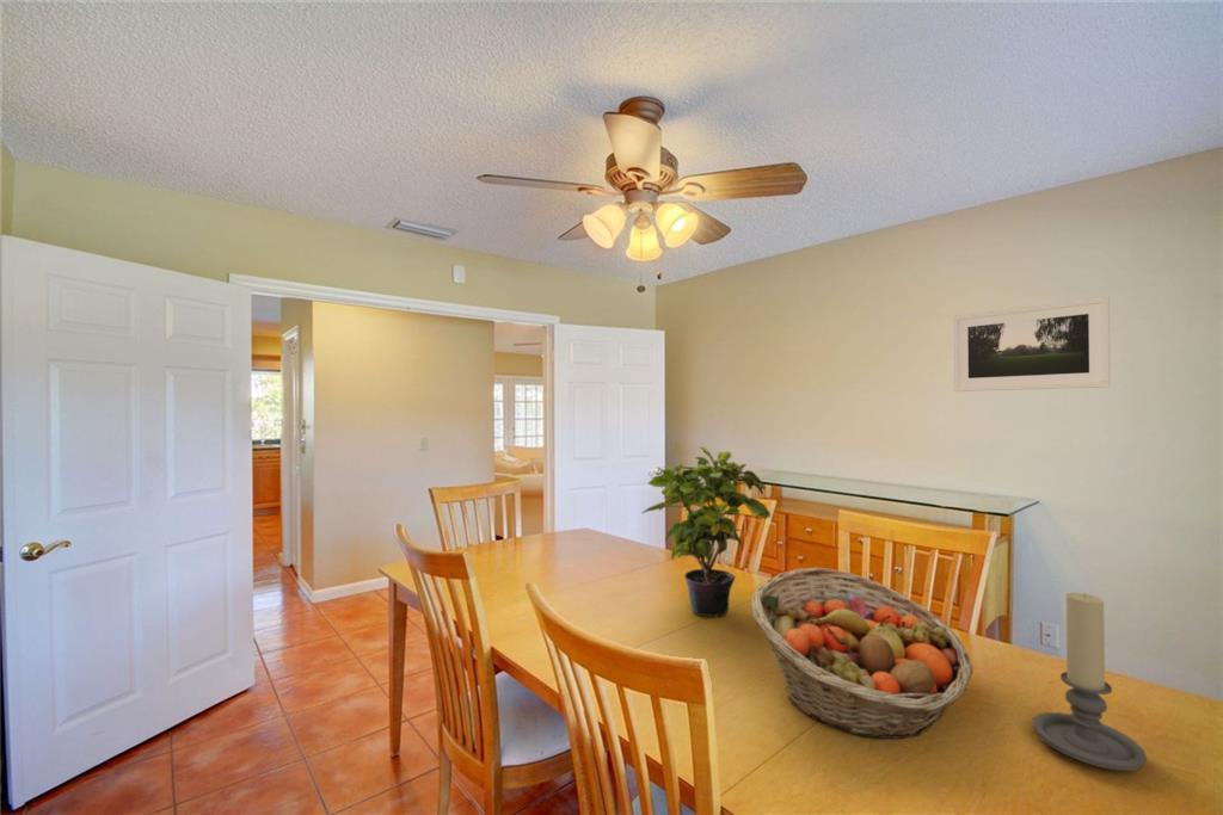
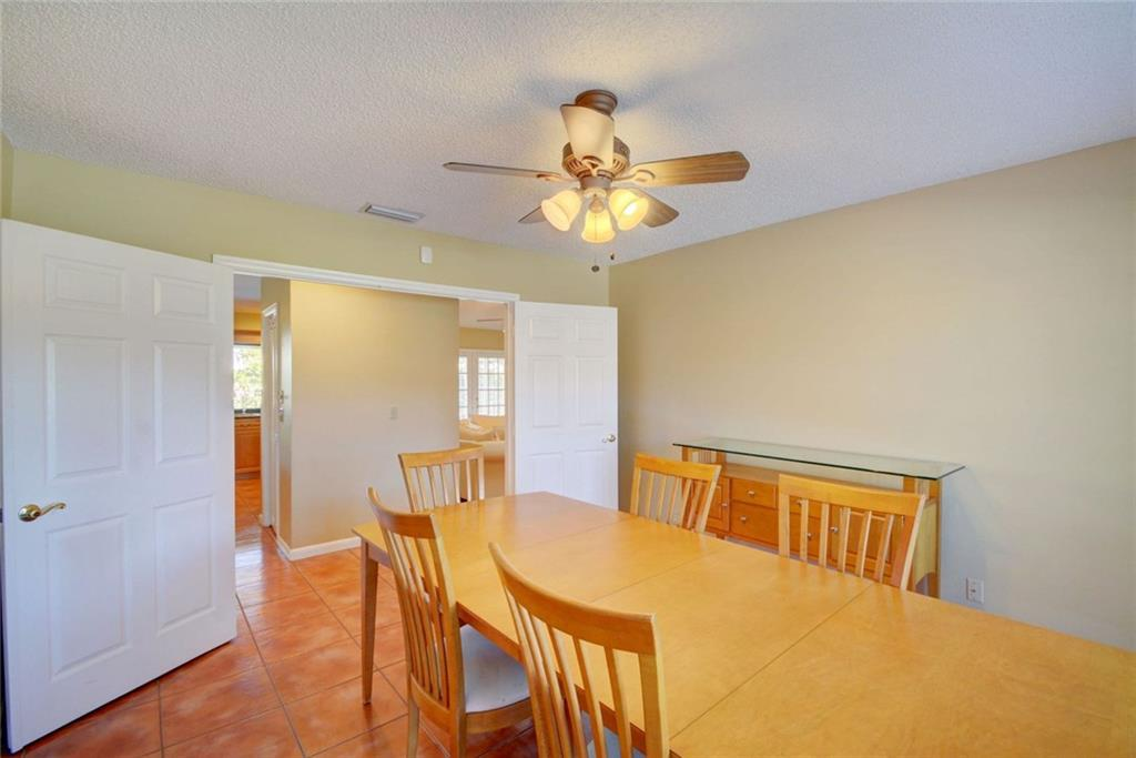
- potted plant (709, 526)
- candle holder (1086, 668)
- fruit basket (856, 642)
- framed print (1024, 347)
